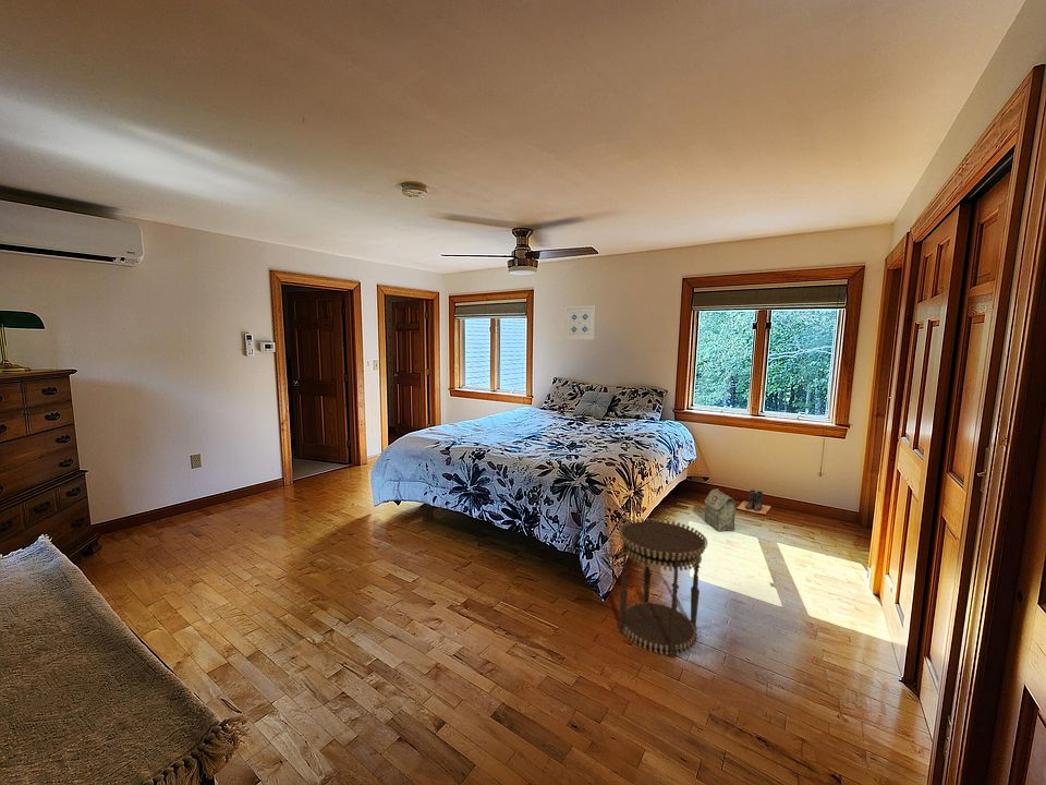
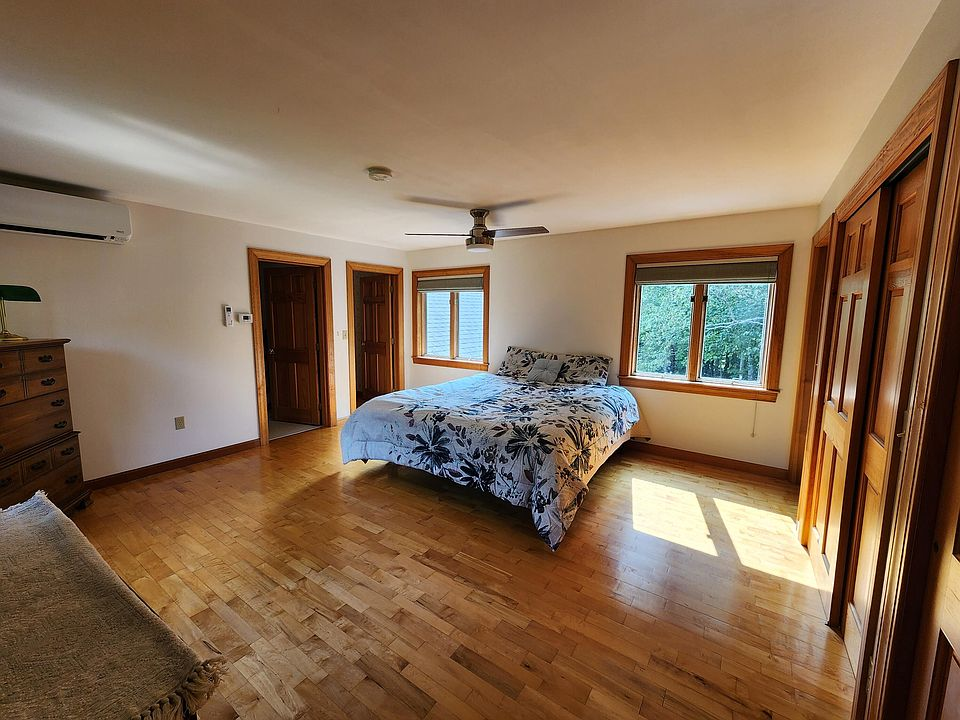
- wall art (580, 323)
- side table (649, 582)
- bag (719, 508)
- boots (754, 499)
